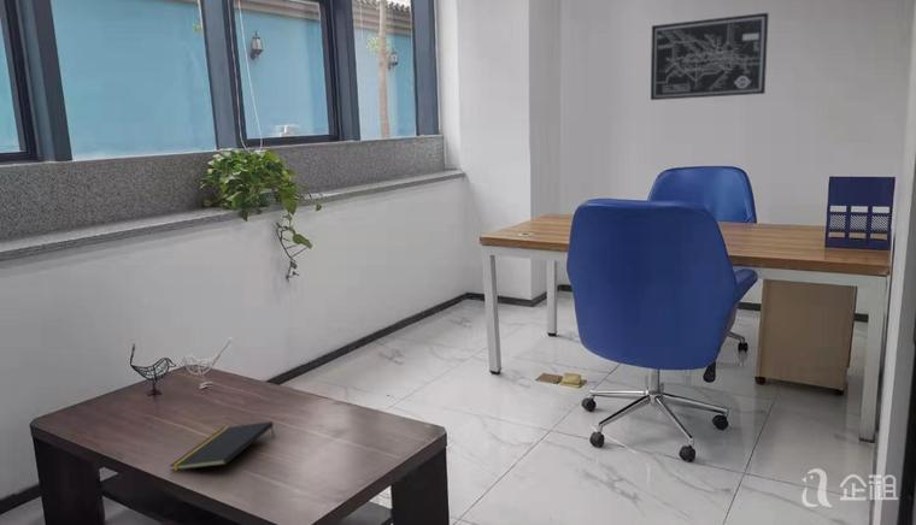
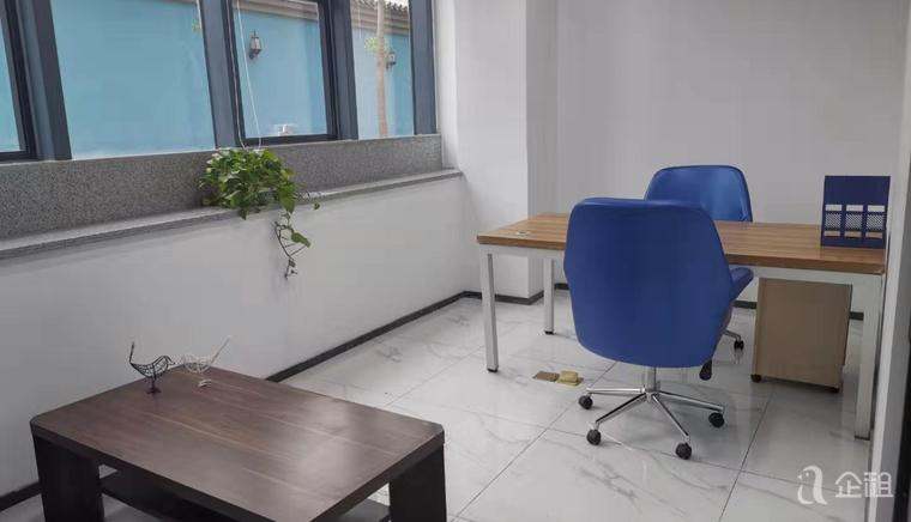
- notepad (223, 444)
- wall art (706, 58)
